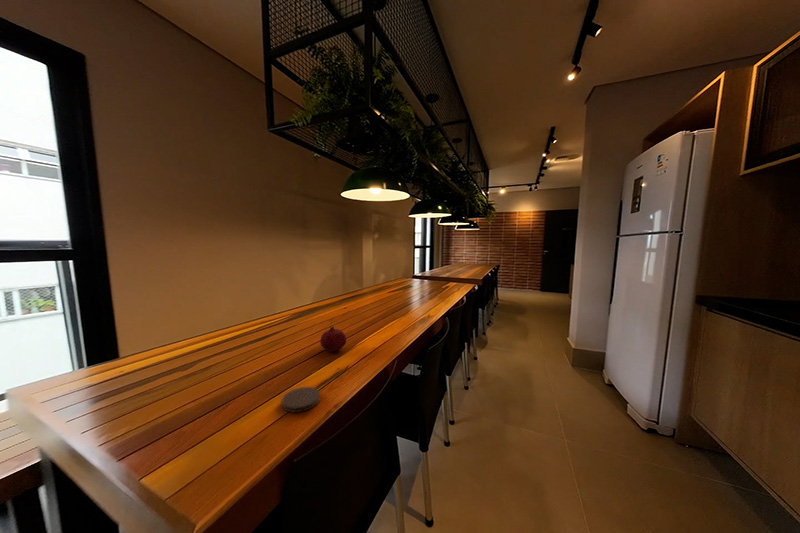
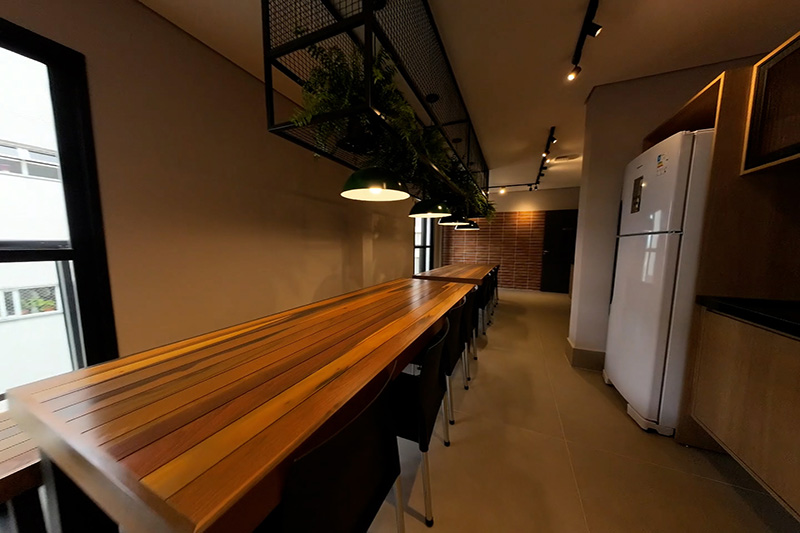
- fruit (333, 338)
- coaster (301, 398)
